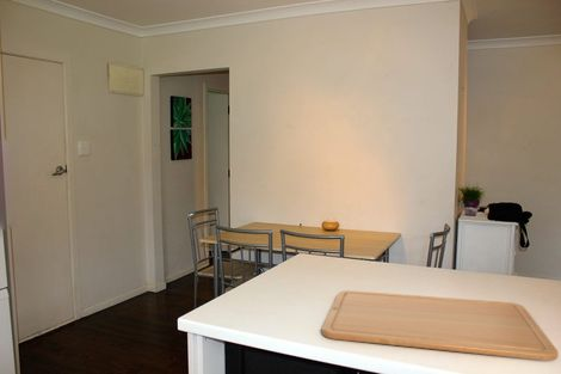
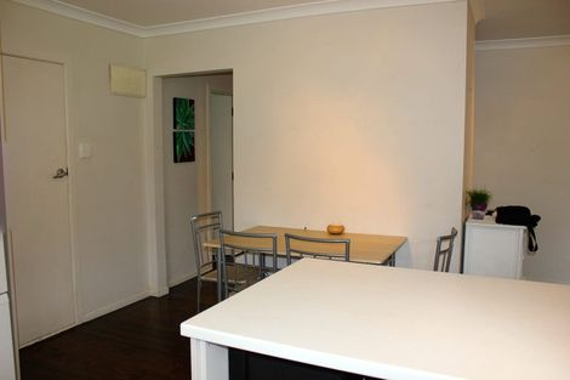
- chopping board (429, 318)
